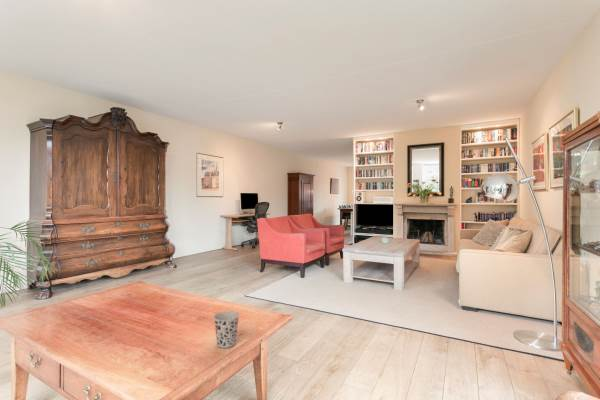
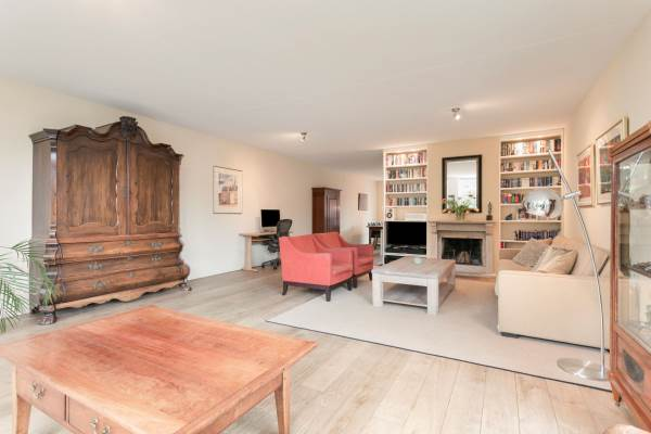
- cup (226, 329)
